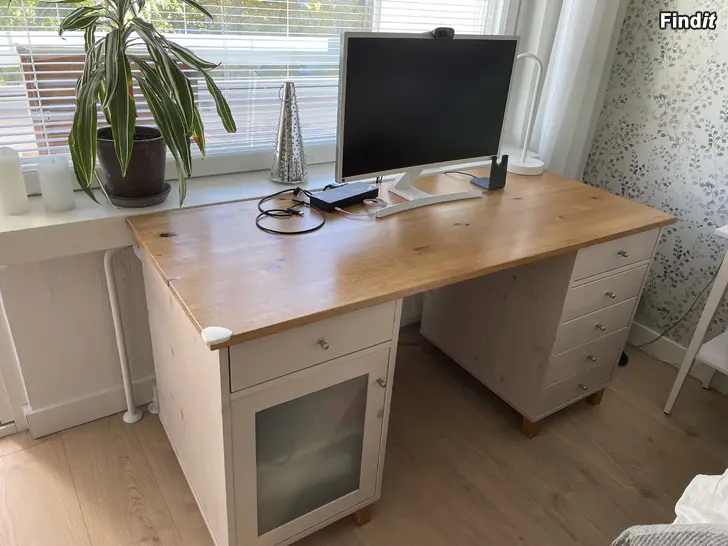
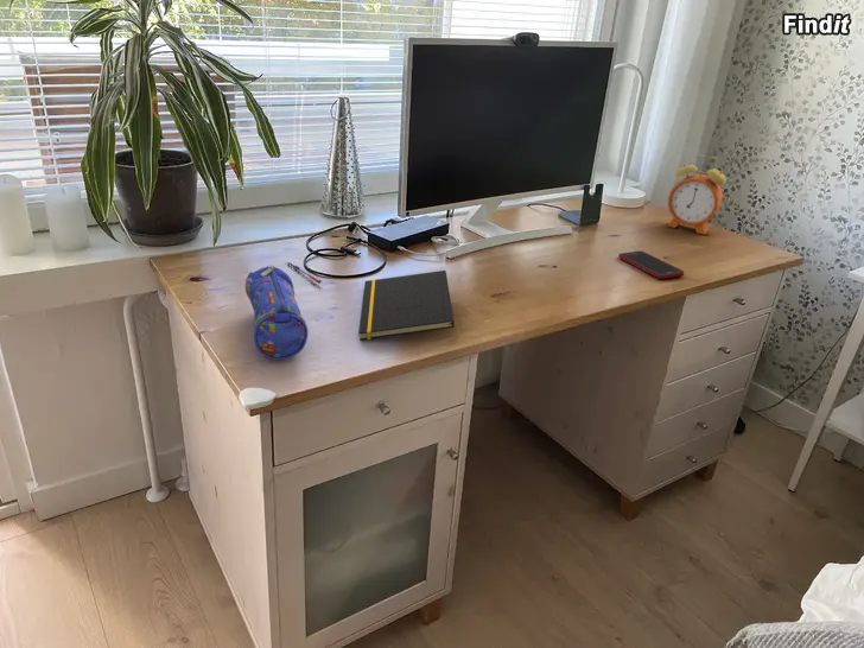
+ pen (303, 271)
+ cell phone (650, 263)
+ notepad (406, 303)
+ pencil case (274, 307)
+ alarm clock (695, 192)
